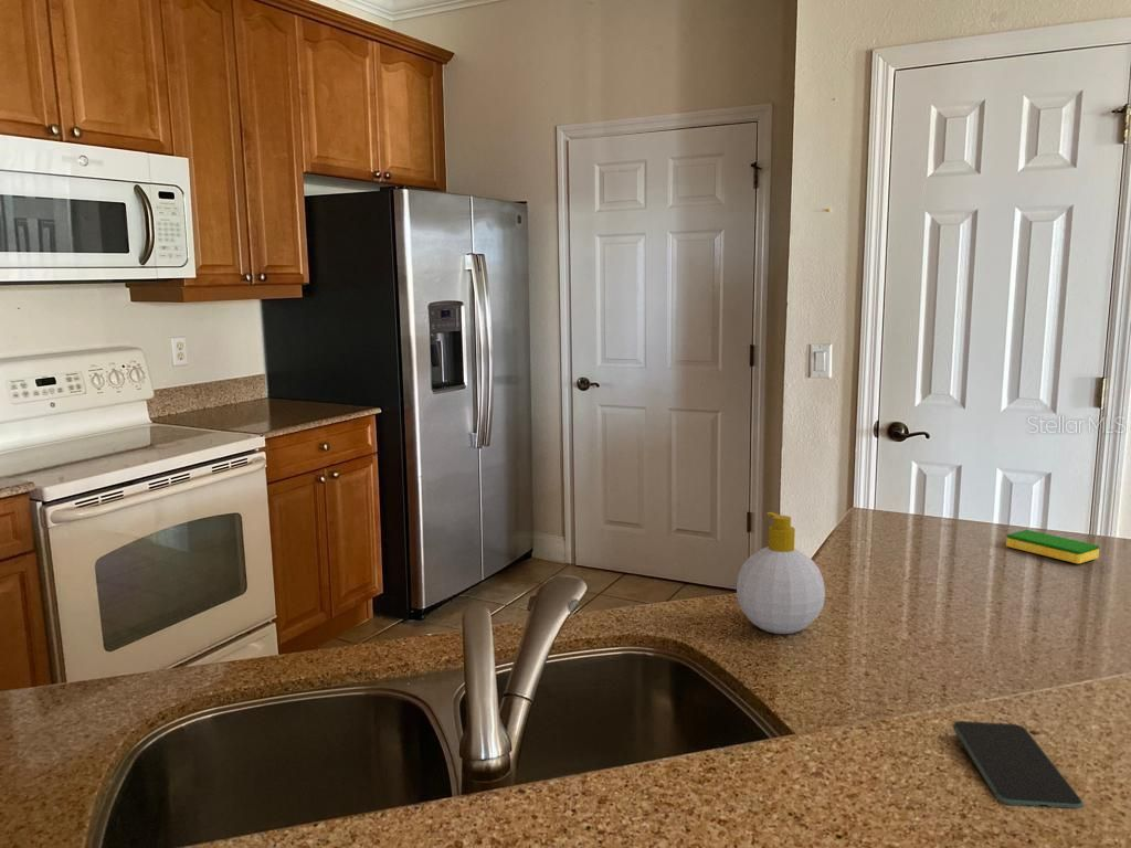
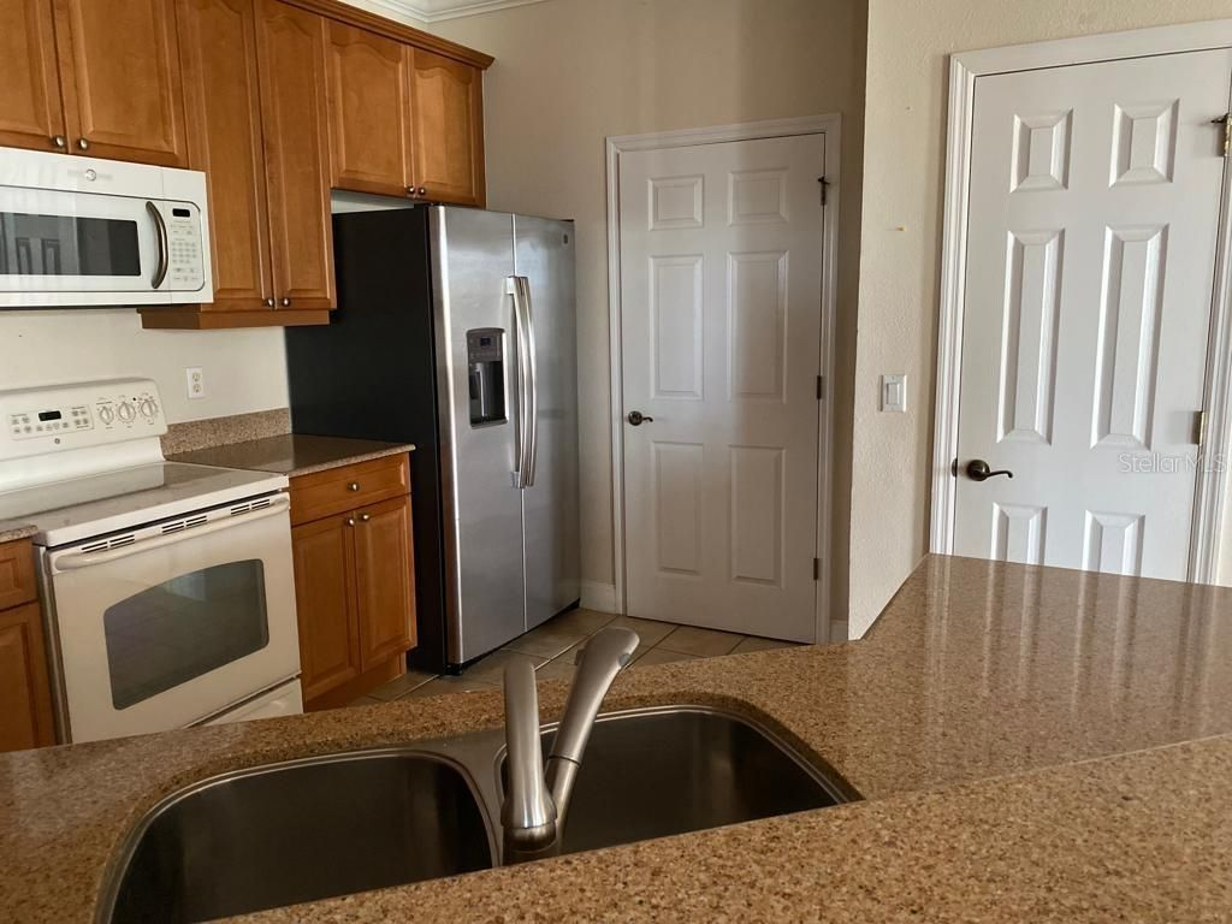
- smartphone (1012, 762)
- dish sponge (1051, 545)
- soap bottle (780, 572)
